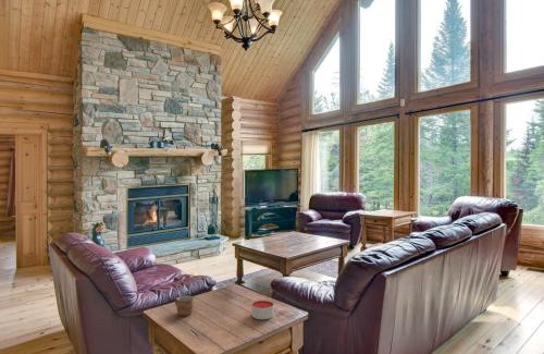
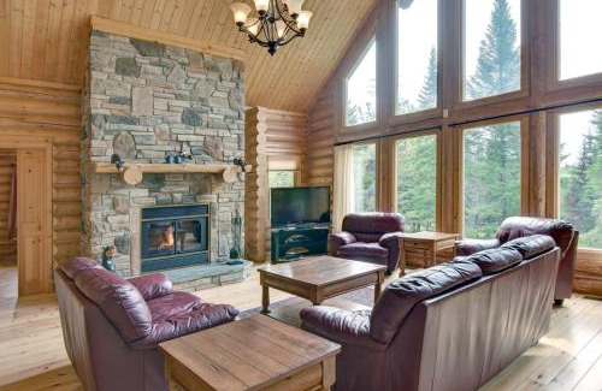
- candle (262, 308)
- mug (183, 305)
